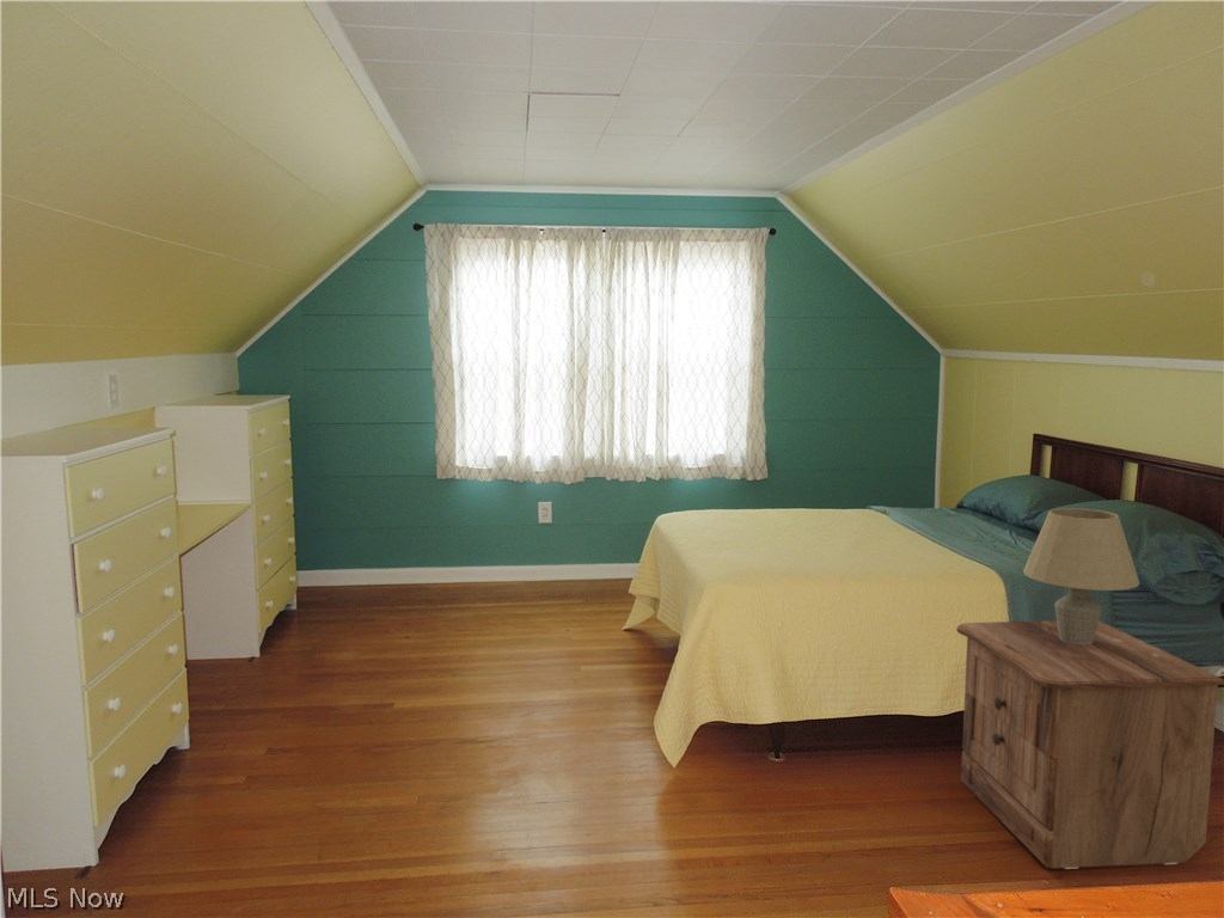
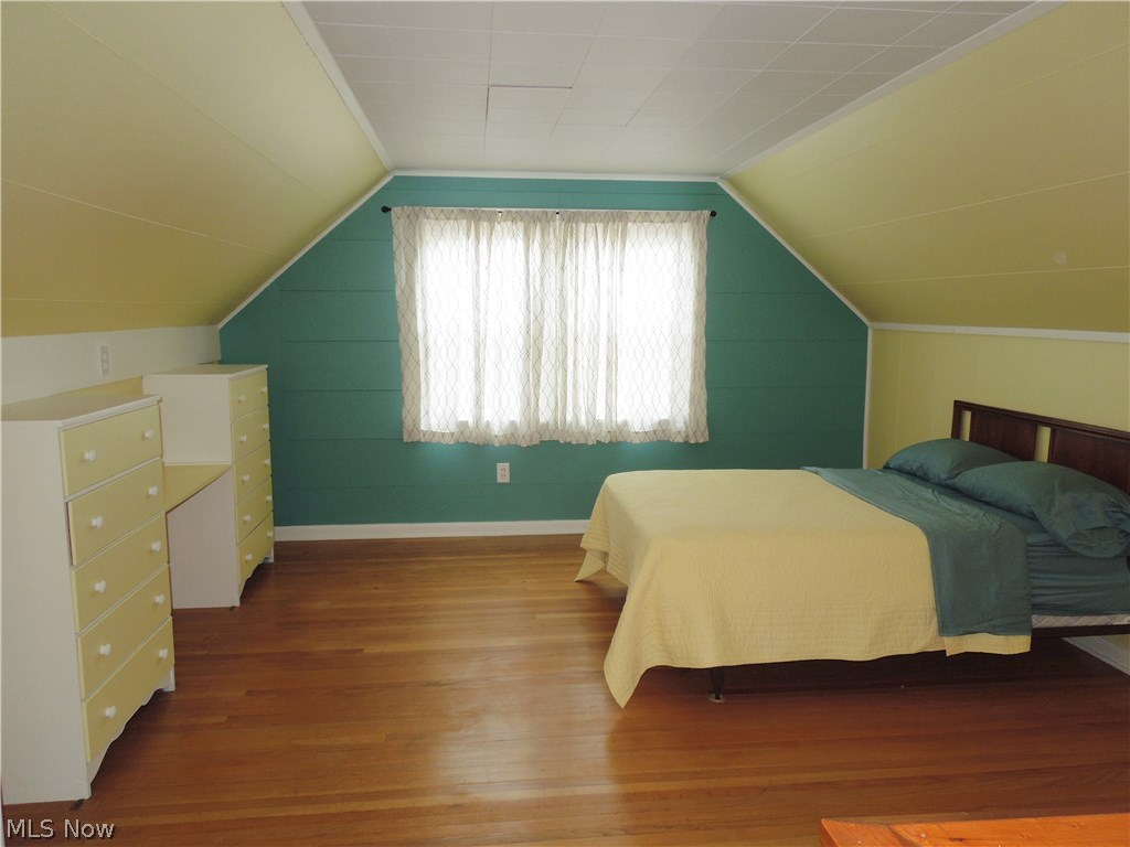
- table lamp (1079, 576)
- nightstand (1069, 734)
